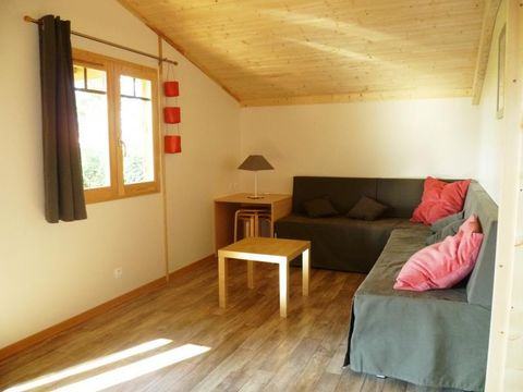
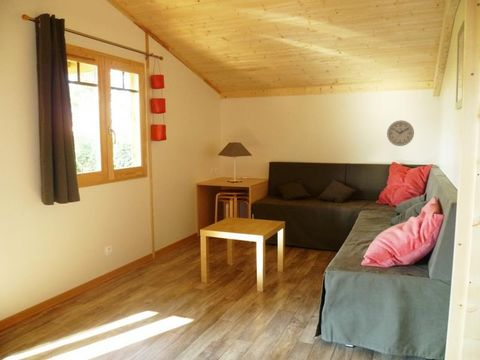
+ wall clock (400, 133)
